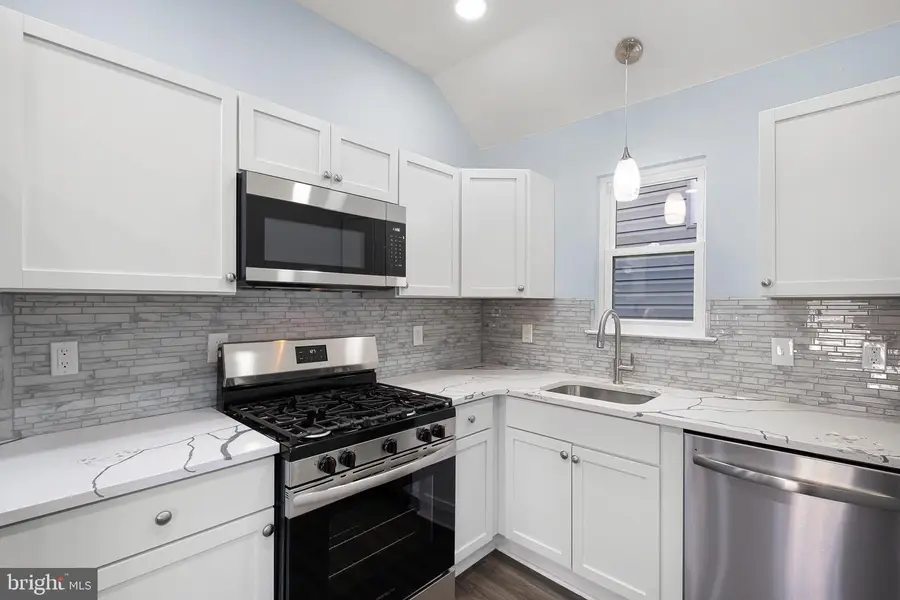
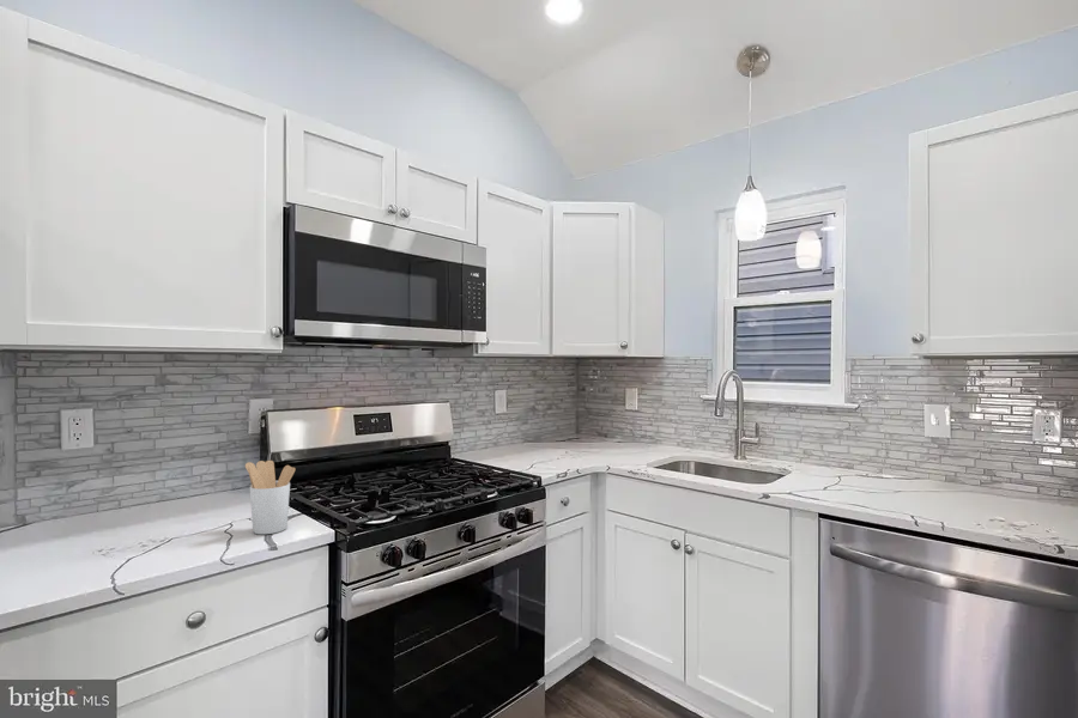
+ utensil holder (266, 494)
